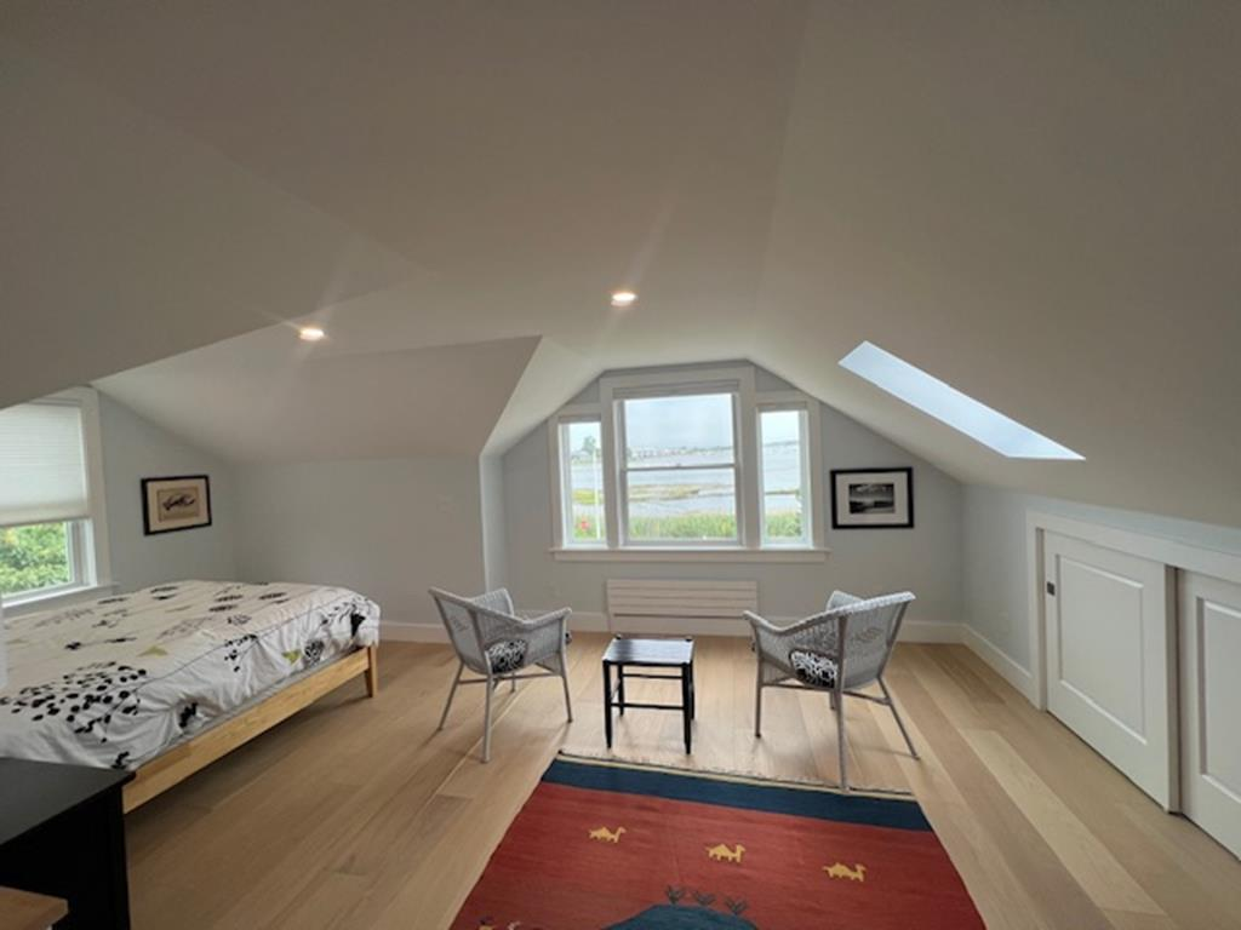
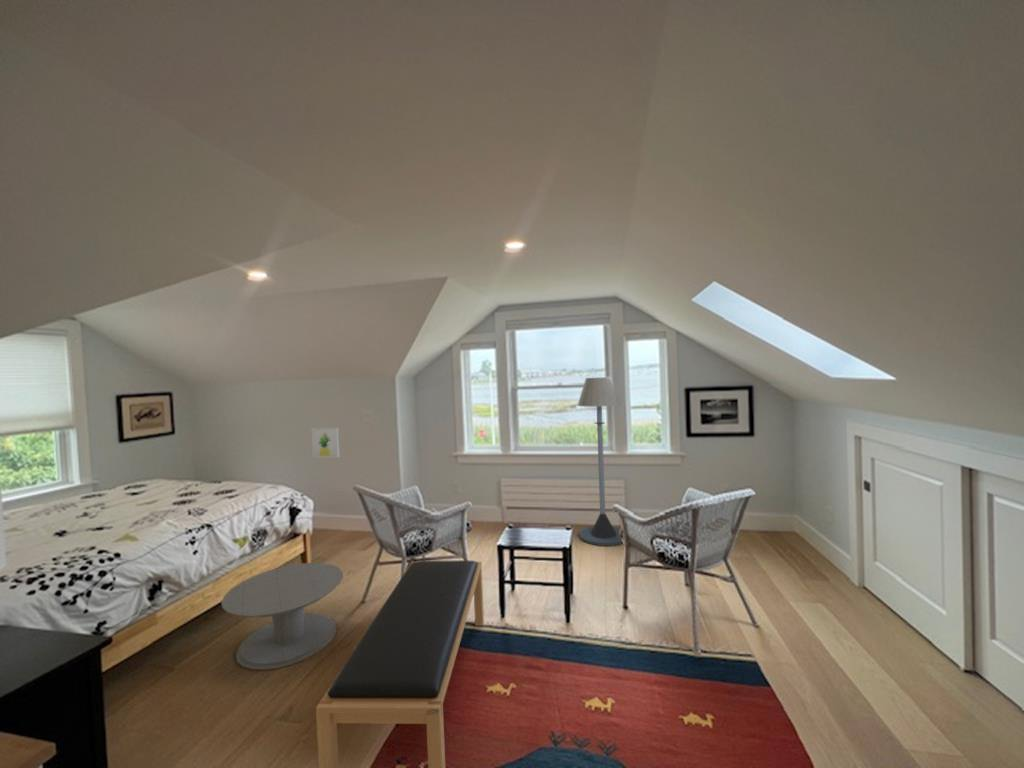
+ bench (422, 647)
+ floor lamp (600, 457)
+ wall art (325, 442)
+ side table (287, 613)
